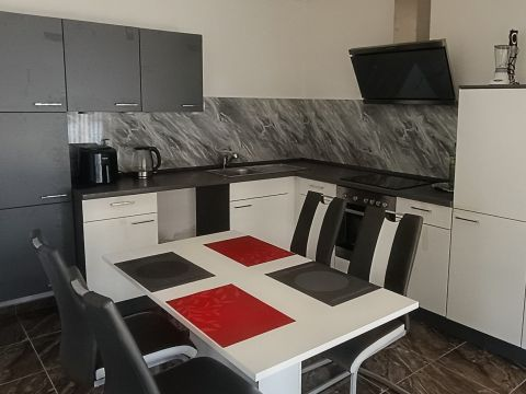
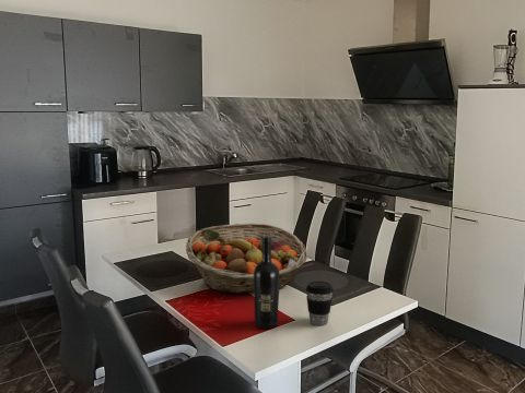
+ fruit basket (246, 255)
+ wine bottle (266, 281)
+ coffee cup (318, 302)
